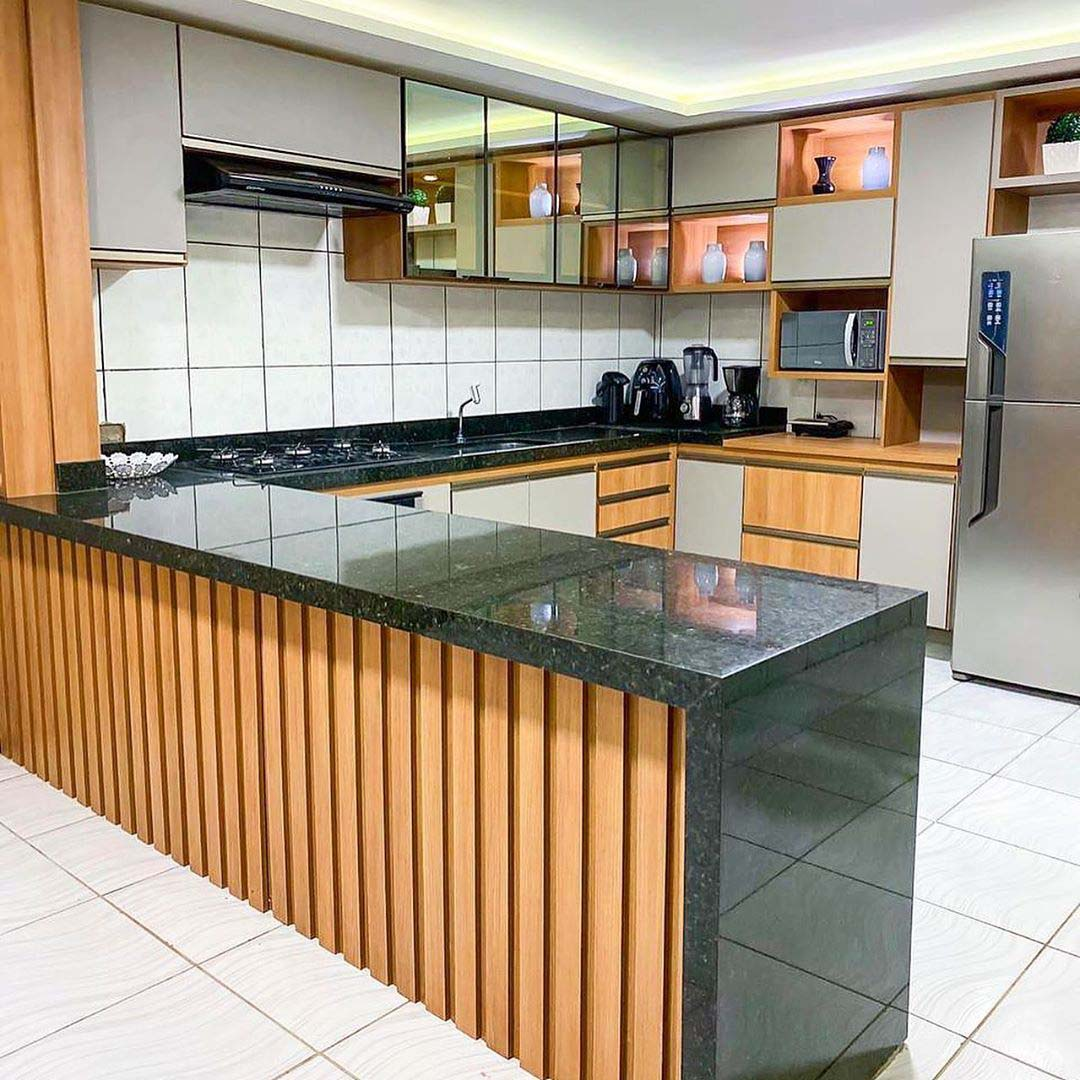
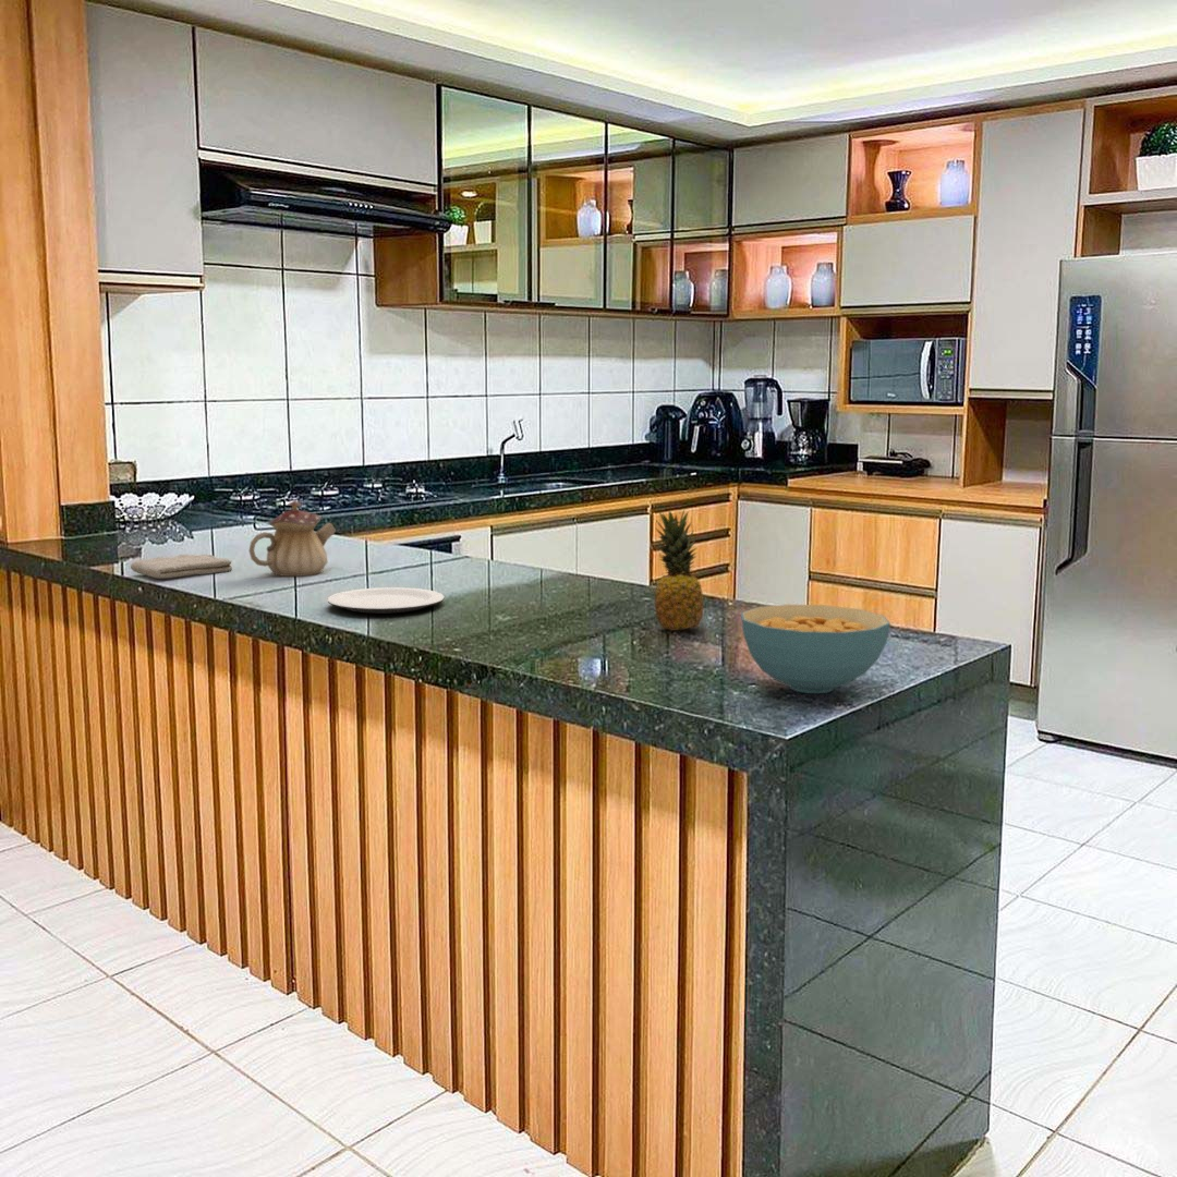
+ teapot (292, 536)
+ washcloth (183, 565)
+ plate (386, 600)
+ cereal bowl (812, 653)
+ fruit (679, 568)
